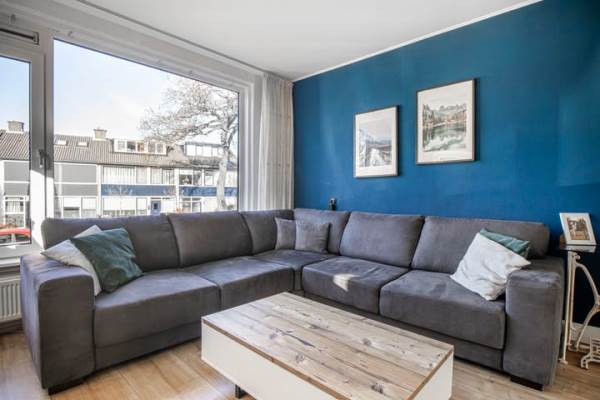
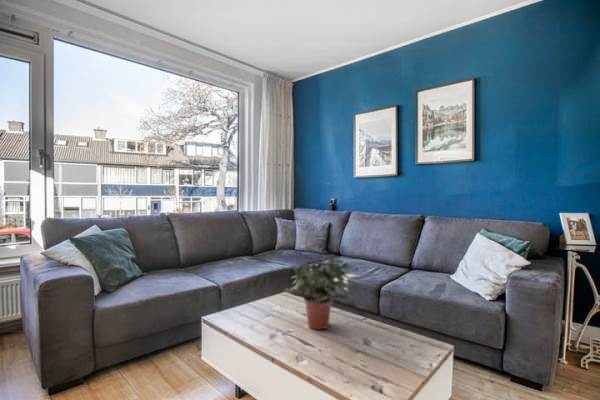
+ potted plant (317, 291)
